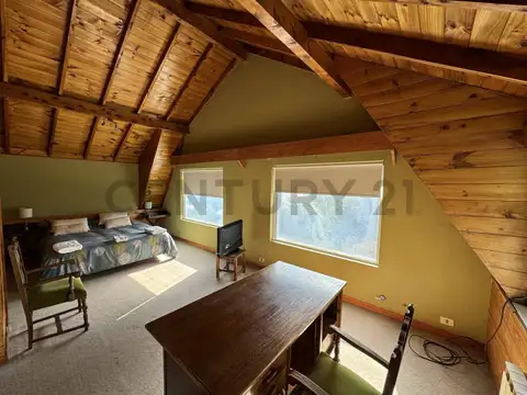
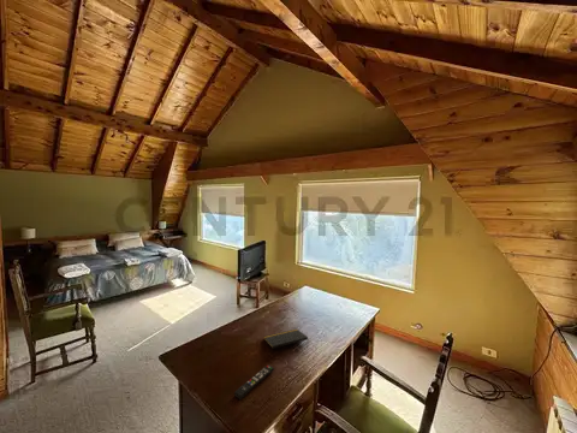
+ notepad (285, 338)
+ remote control (255, 380)
